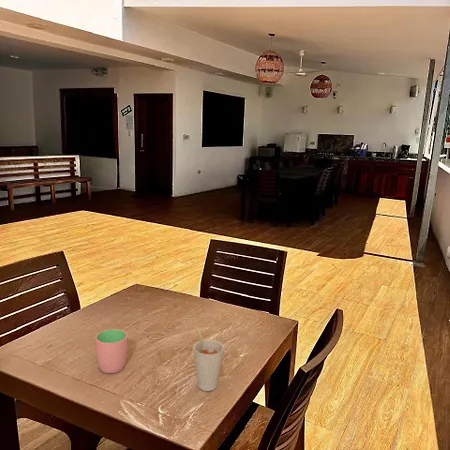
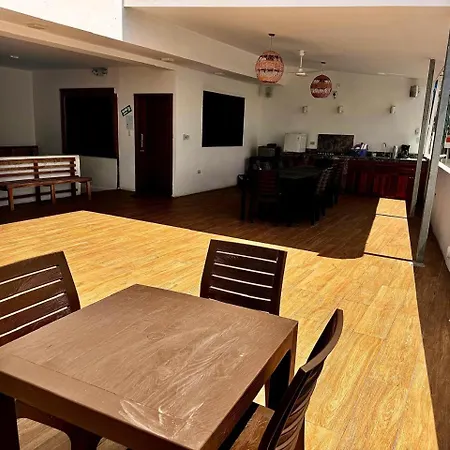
- cup (206, 358)
- cup (110, 349)
